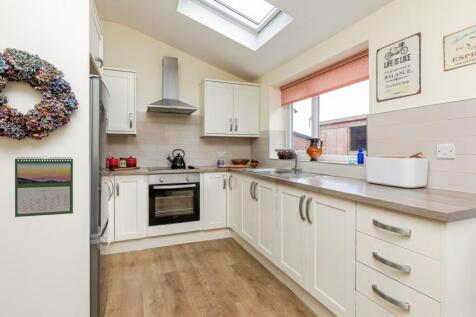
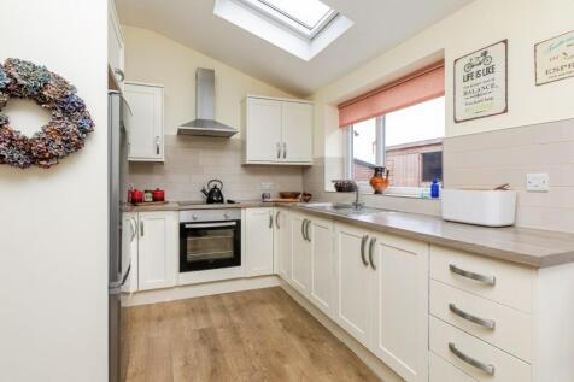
- calendar (45, 185)
